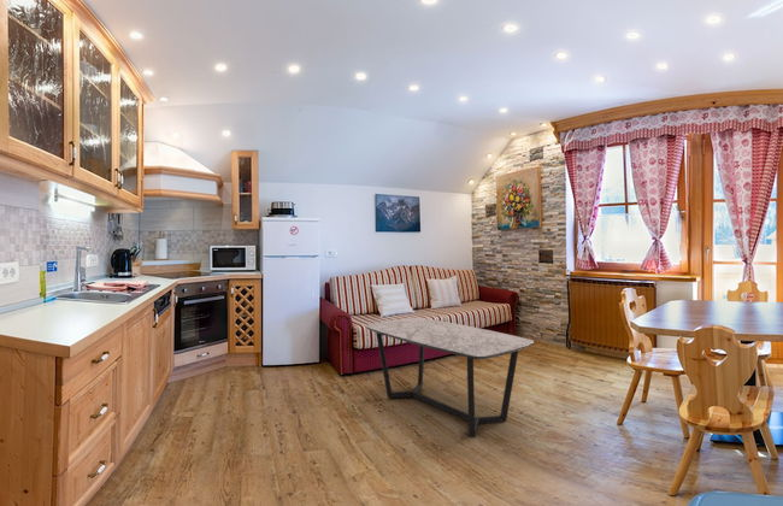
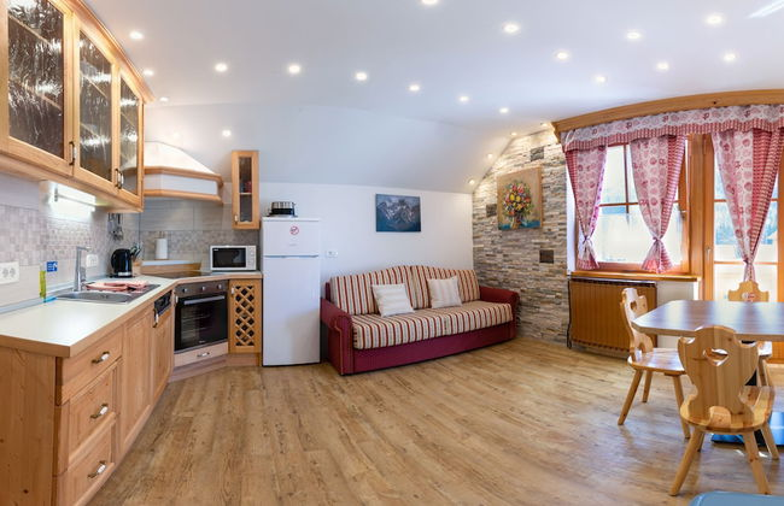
- coffee table (423, 366)
